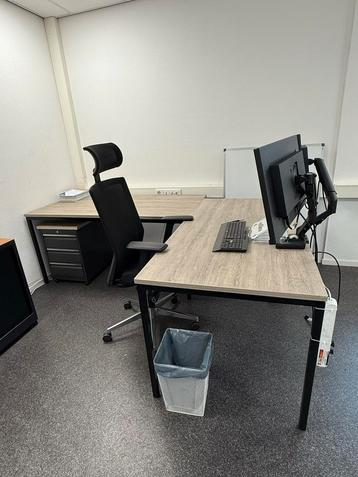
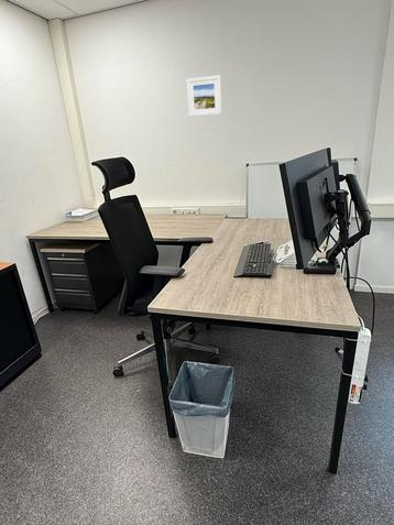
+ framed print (204, 96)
